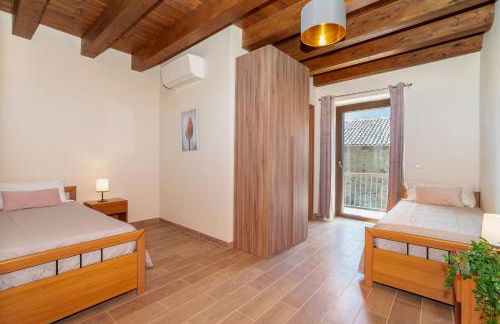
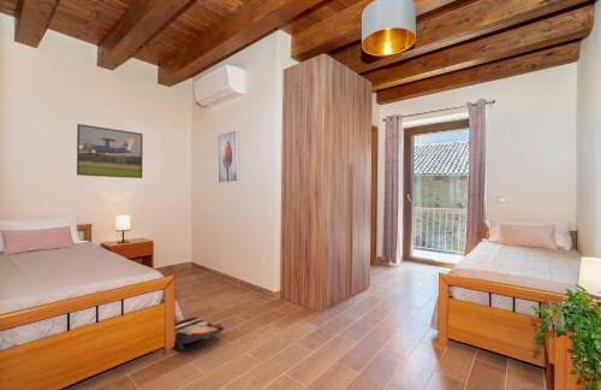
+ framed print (112, 153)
+ backpack (196, 332)
